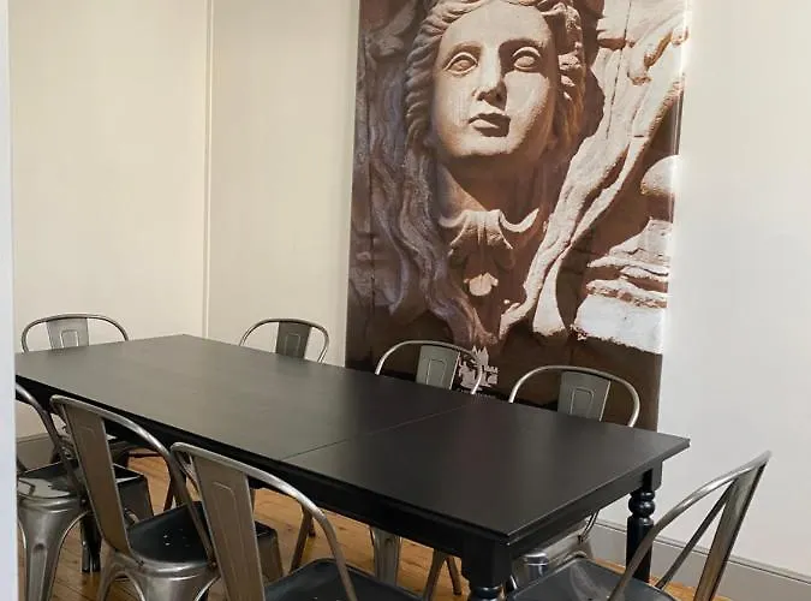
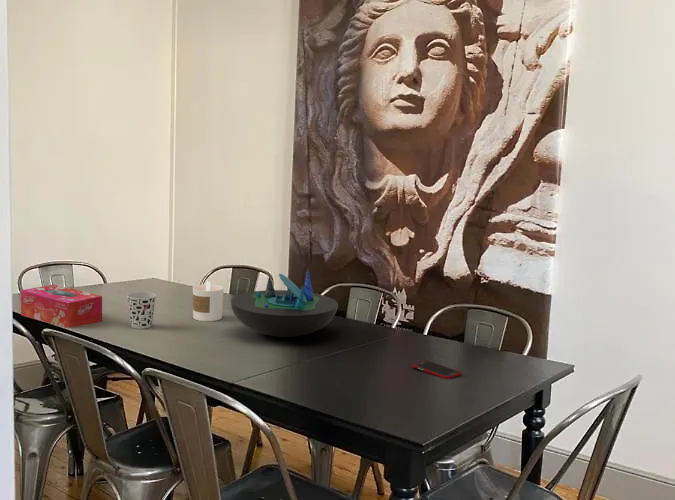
+ cup (141, 310)
+ decorative bowl (284, 302)
+ tissue box (61, 305)
+ candle (207, 299)
+ cell phone (436, 369)
